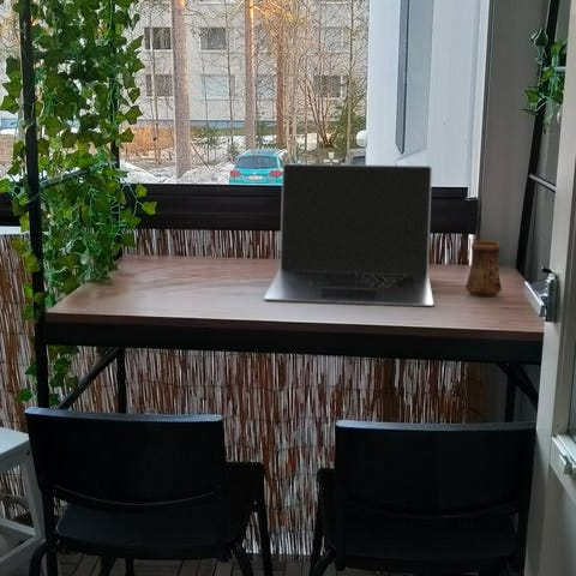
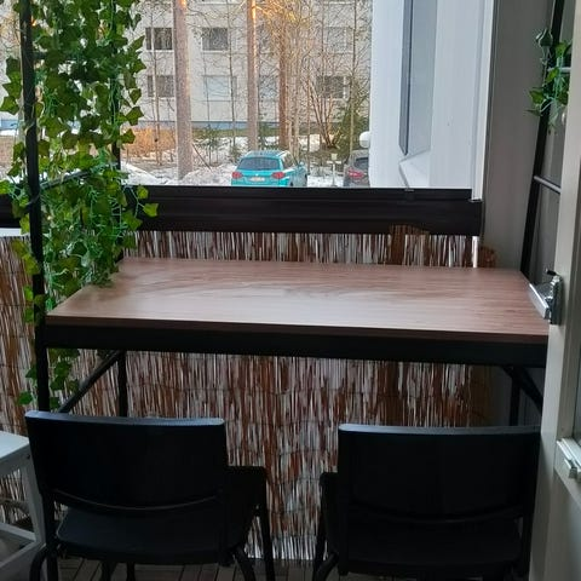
- laptop (352, 229)
- cup (484, 269)
